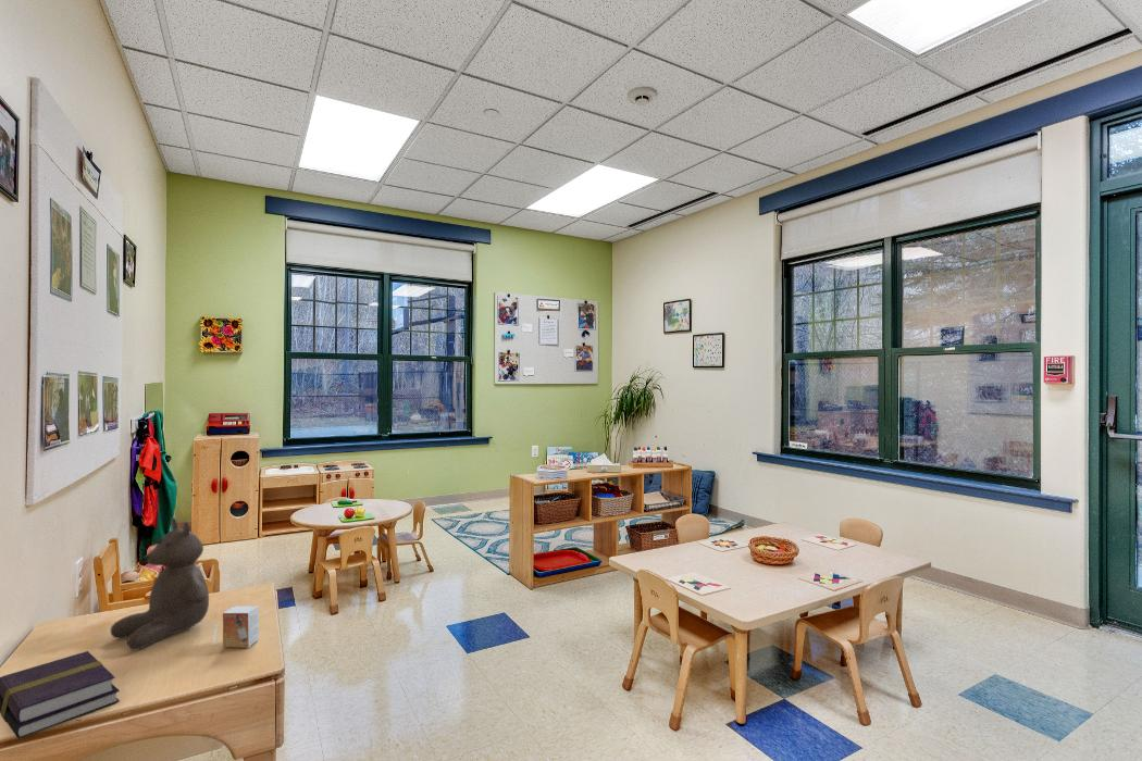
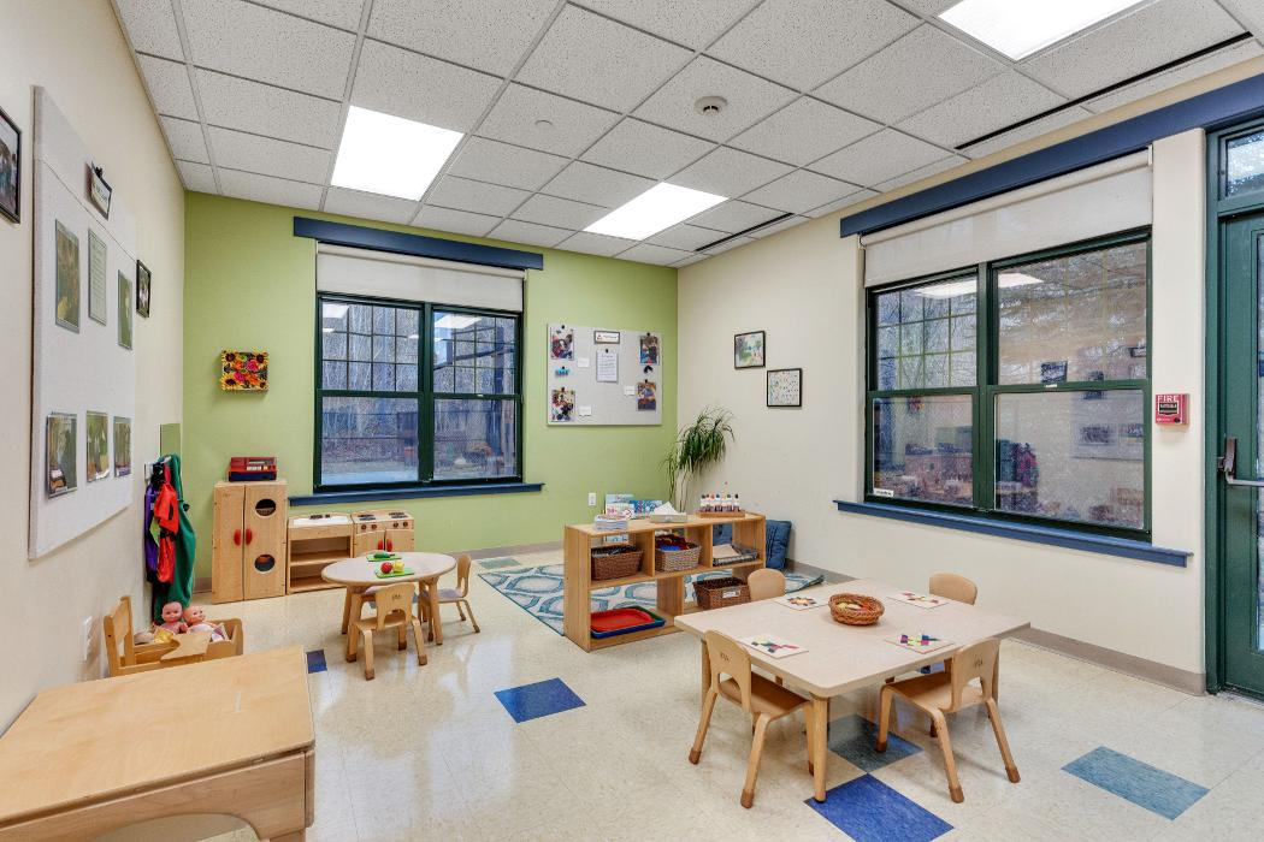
- small box (240, 626)
- teddy bear (162, 577)
- book (55, 689)
